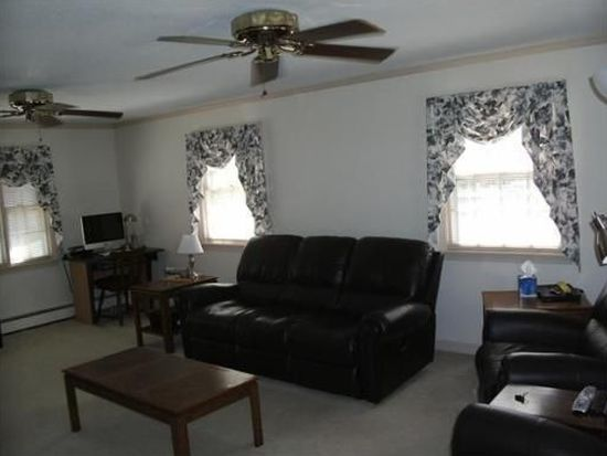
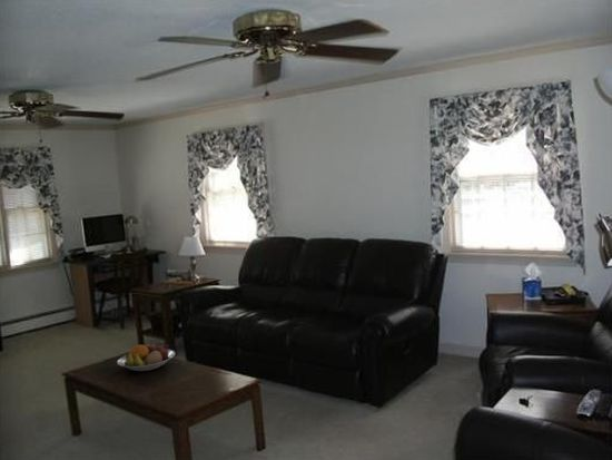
+ fruit bowl (146, 354)
